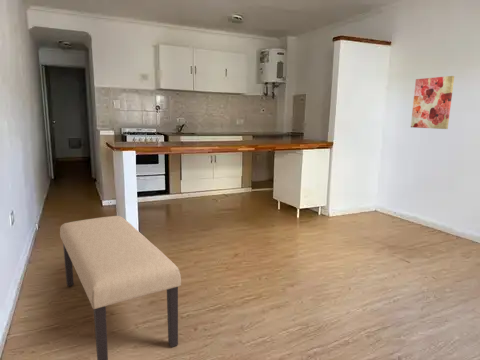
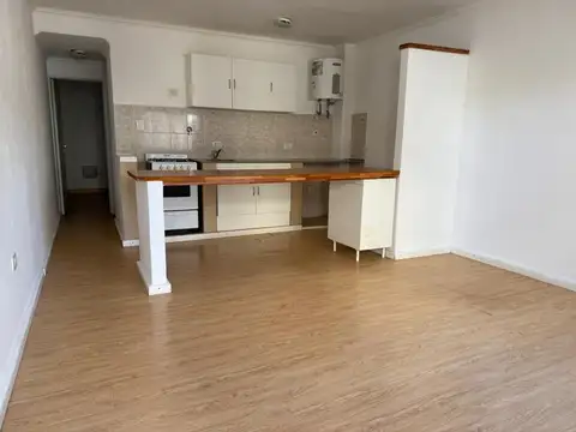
- bench (112, 274)
- wall art (431, 103)
